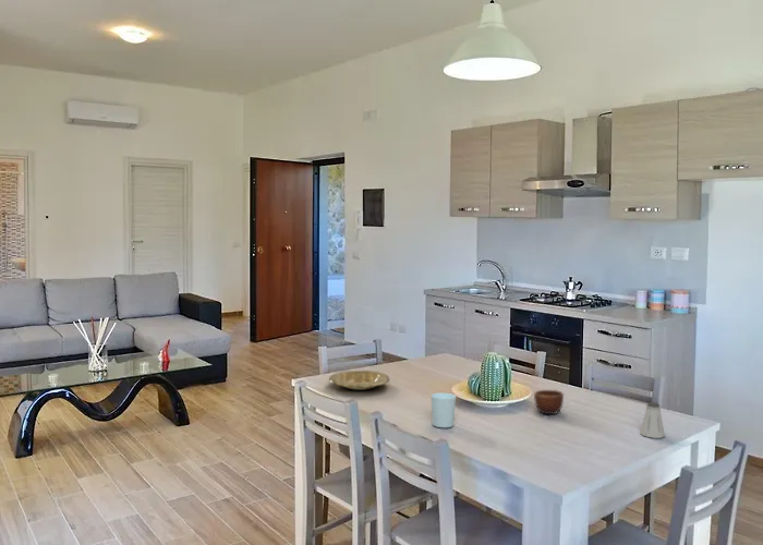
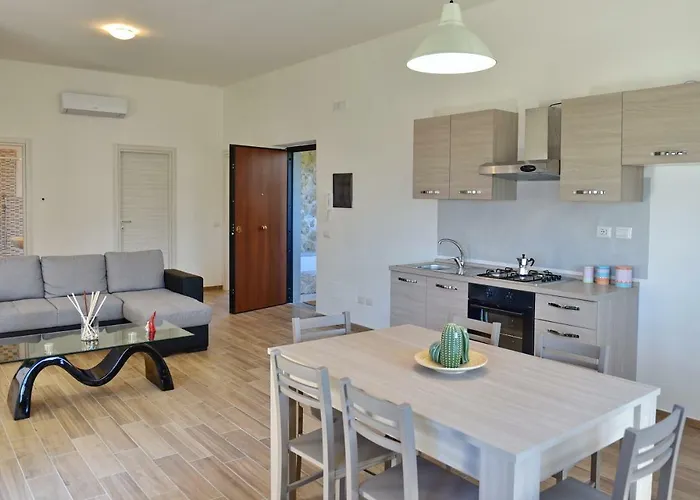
- cup (443, 410)
- mug (547, 401)
- plate (359, 382)
- saltshaker (652, 419)
